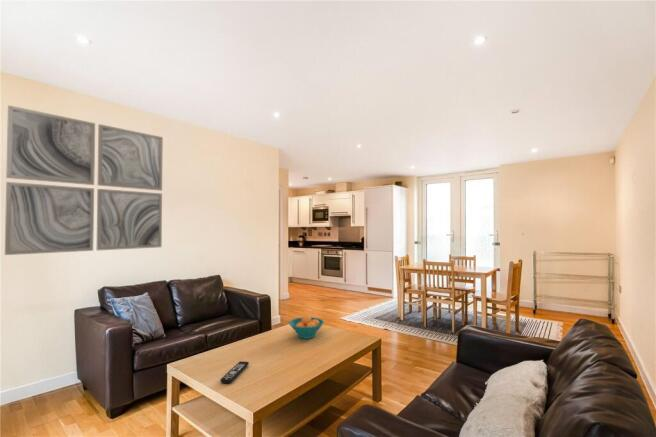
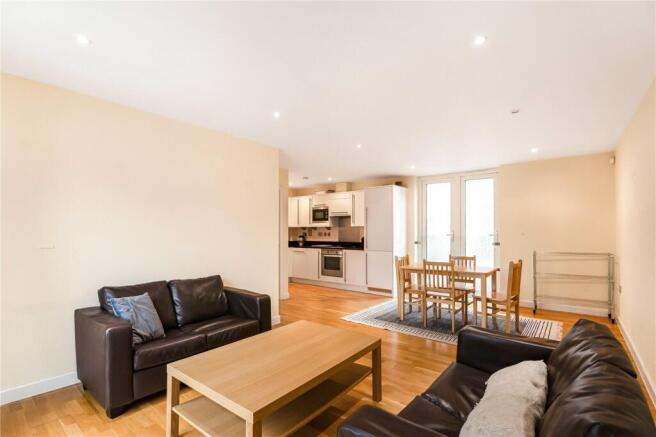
- remote control (235, 371)
- fruit bowl (306, 325)
- wall art (93, 188)
